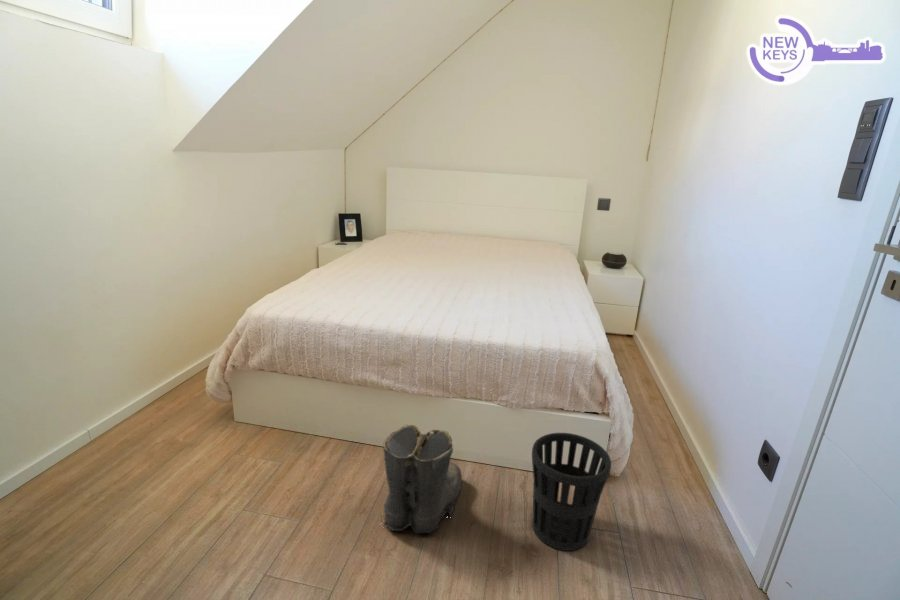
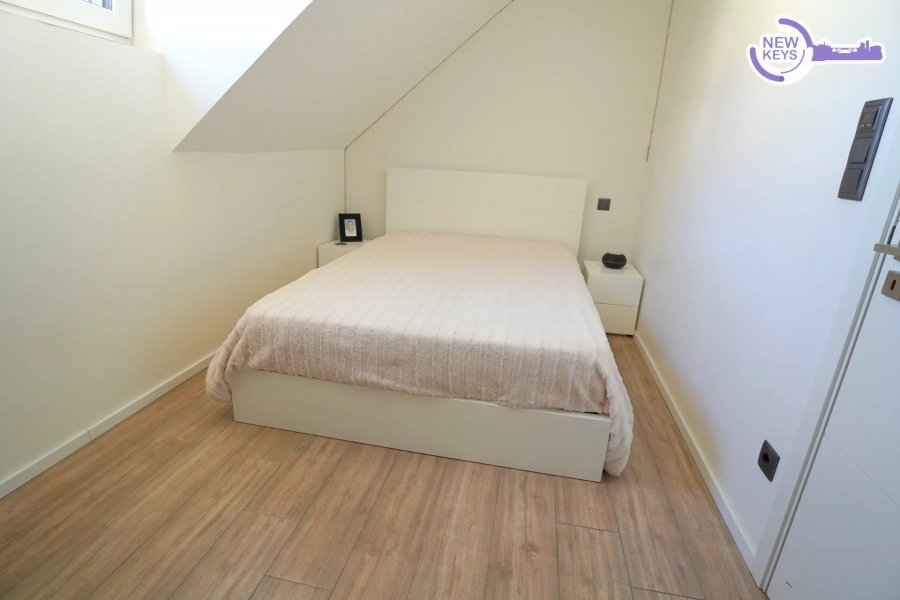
- wastebasket (565, 491)
- boots (424, 464)
